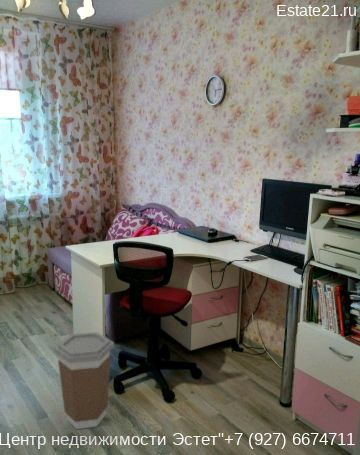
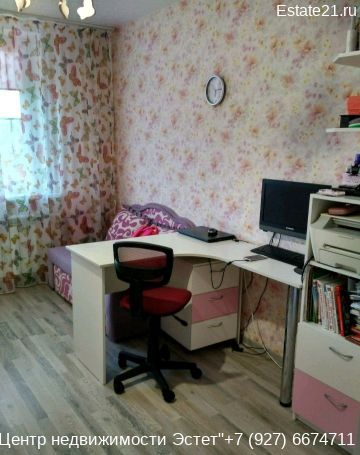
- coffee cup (85, 380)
